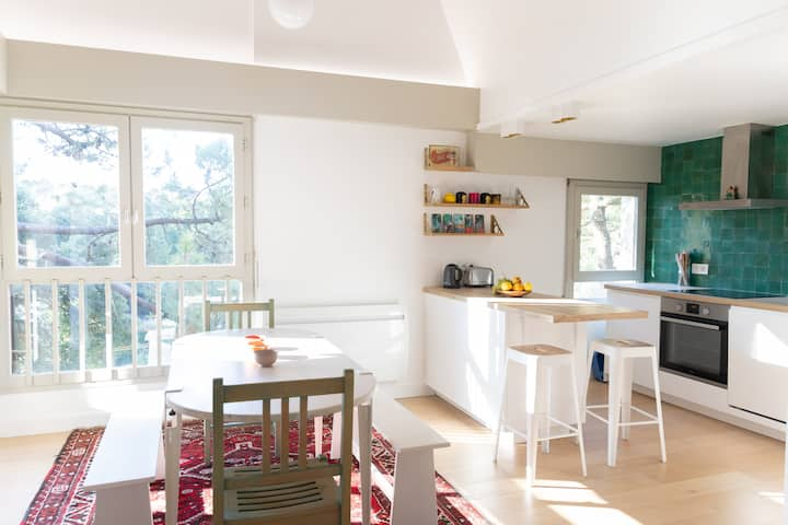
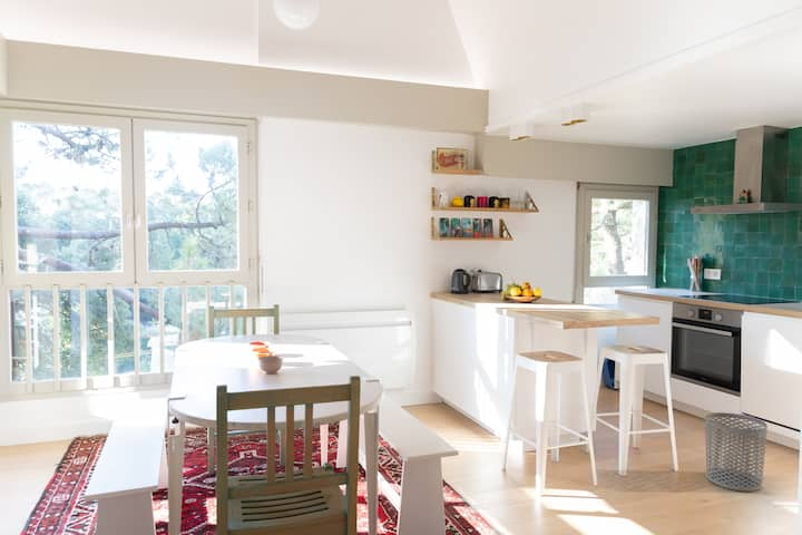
+ waste bin (734, 450)
